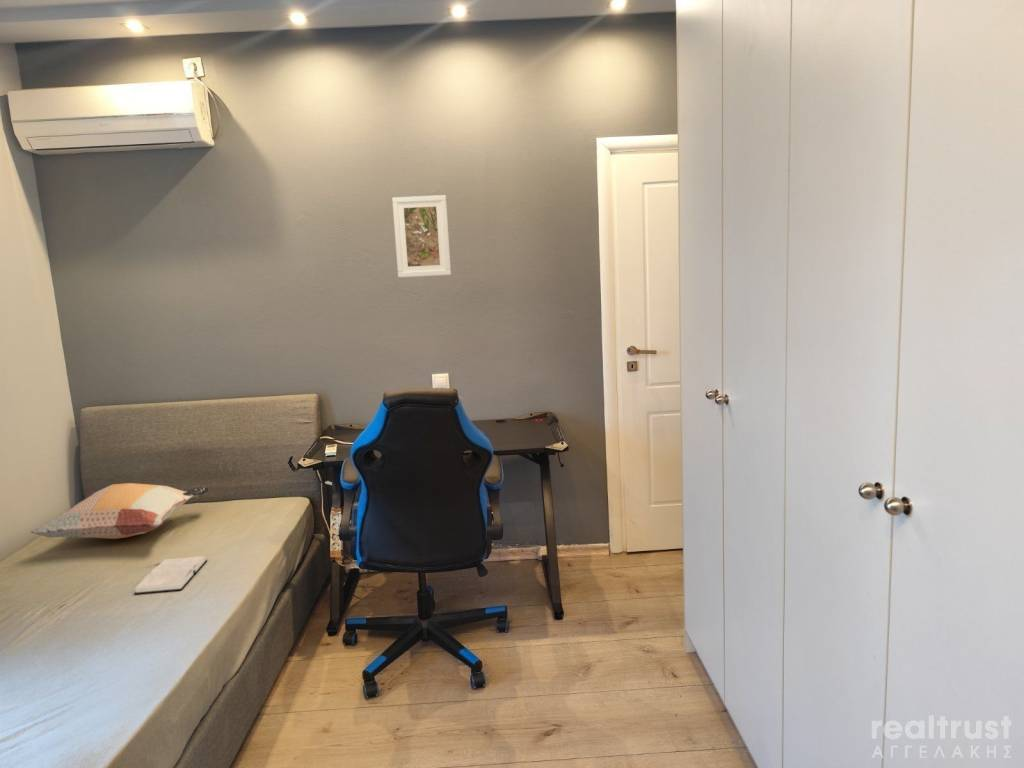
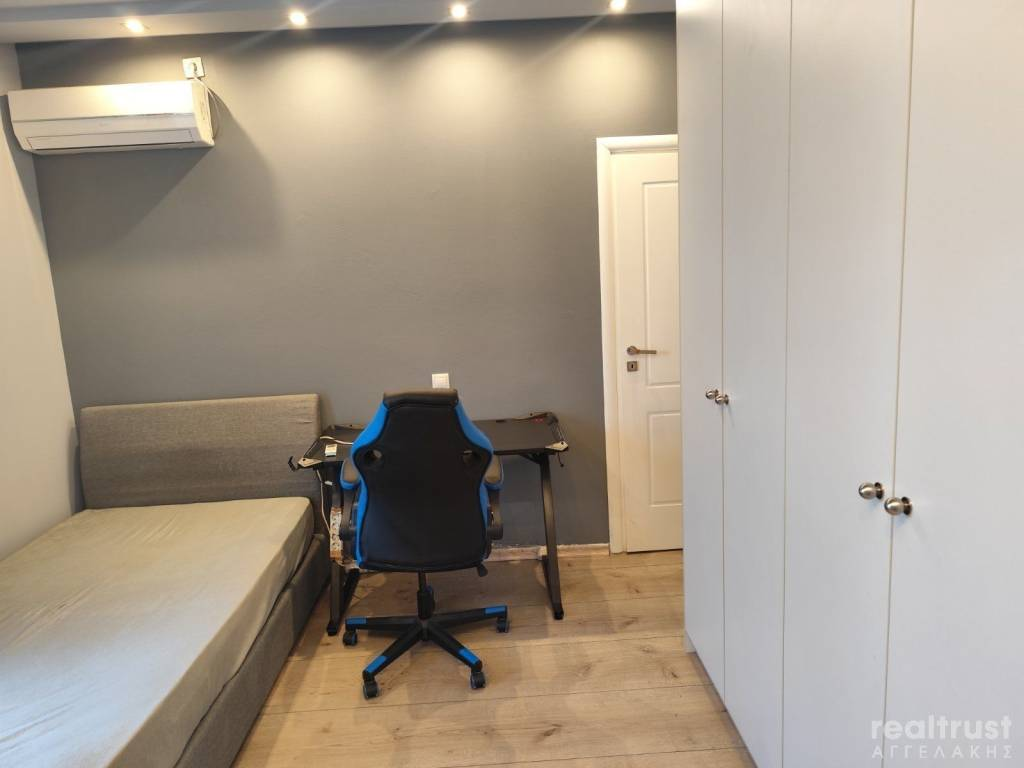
- hardback book (172, 572)
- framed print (422, 236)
- decorative pillow (128, 508)
